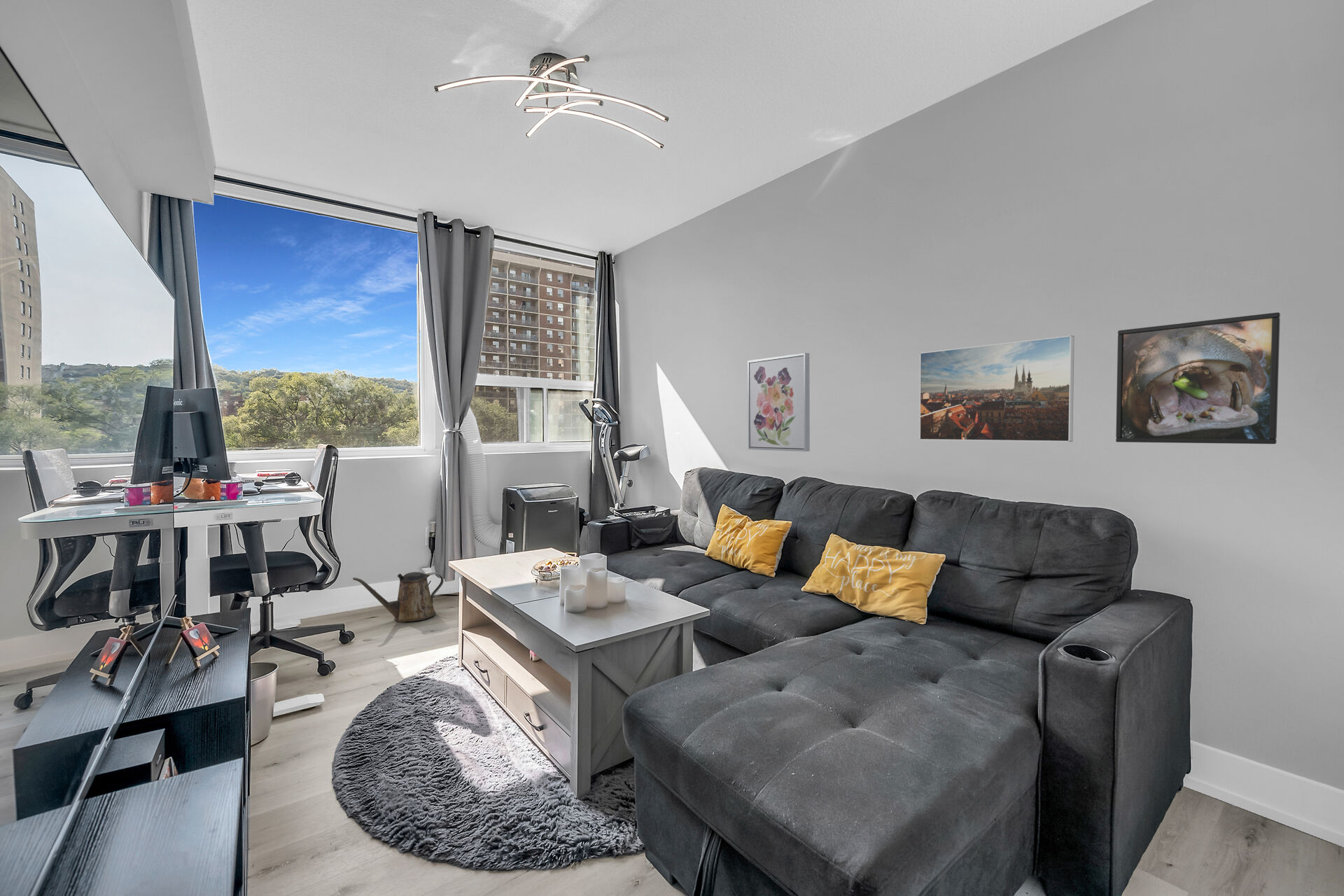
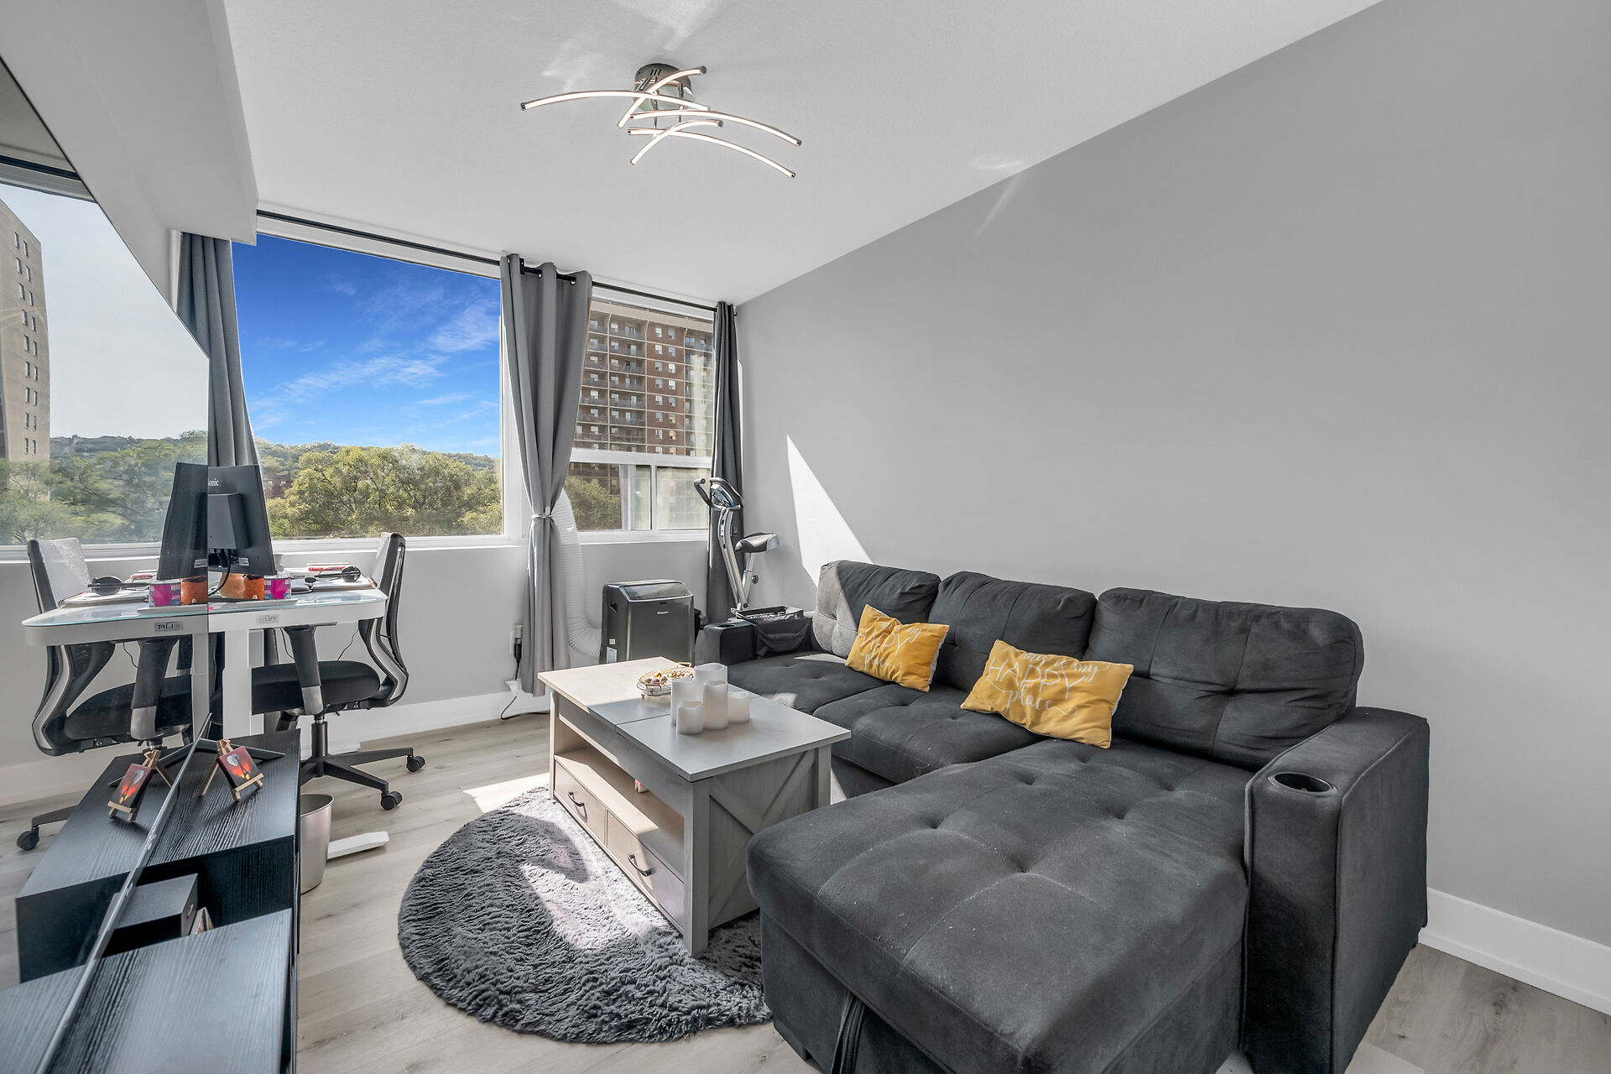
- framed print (1191, 382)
- watering can (400, 594)
- wall art (777, 404)
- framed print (989, 393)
